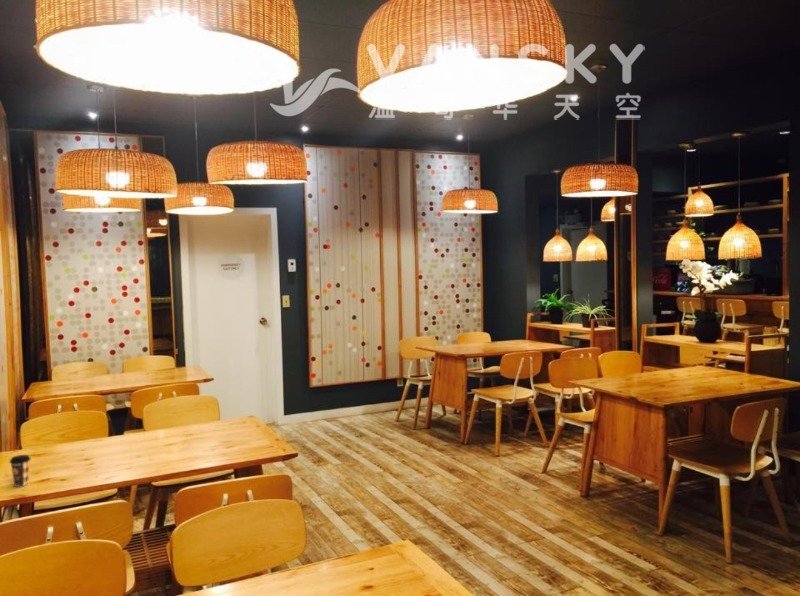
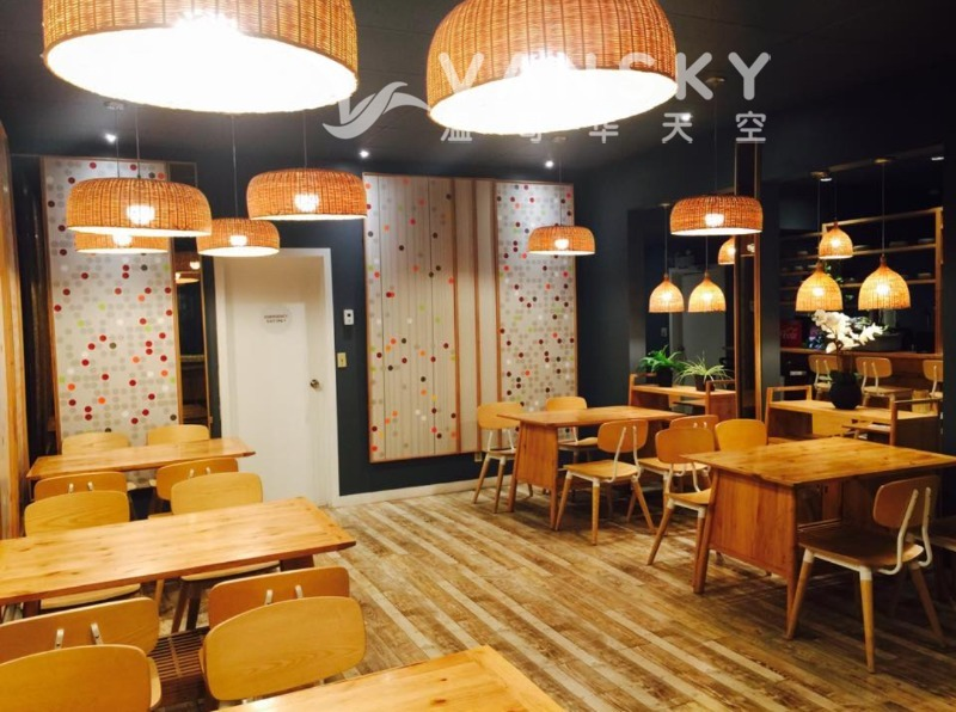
- coffee cup (20, 470)
